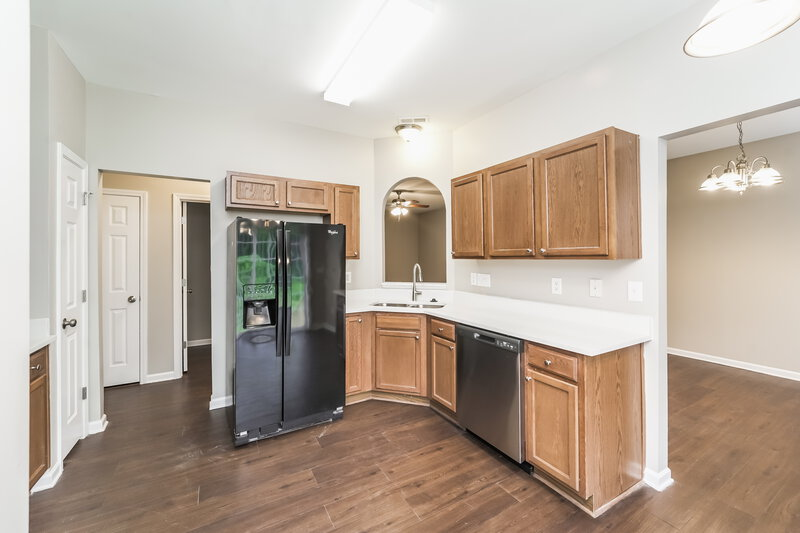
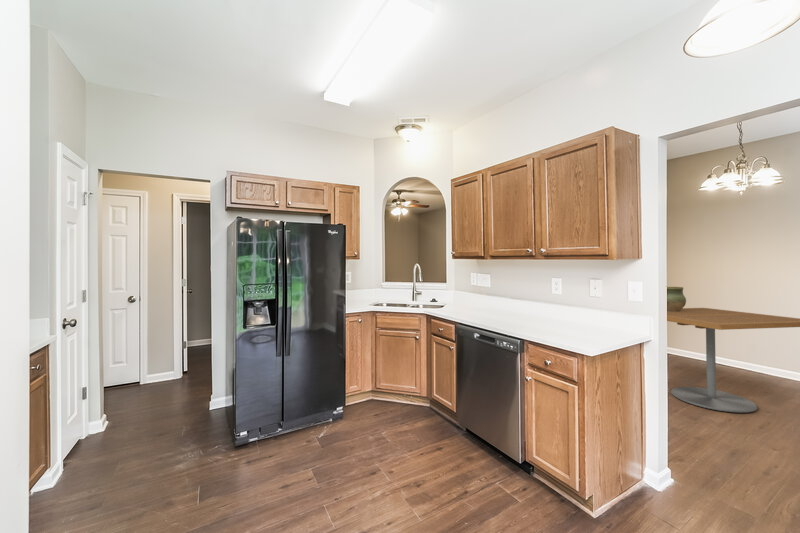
+ ceramic jug (671, 298)
+ dining table (710, 357)
